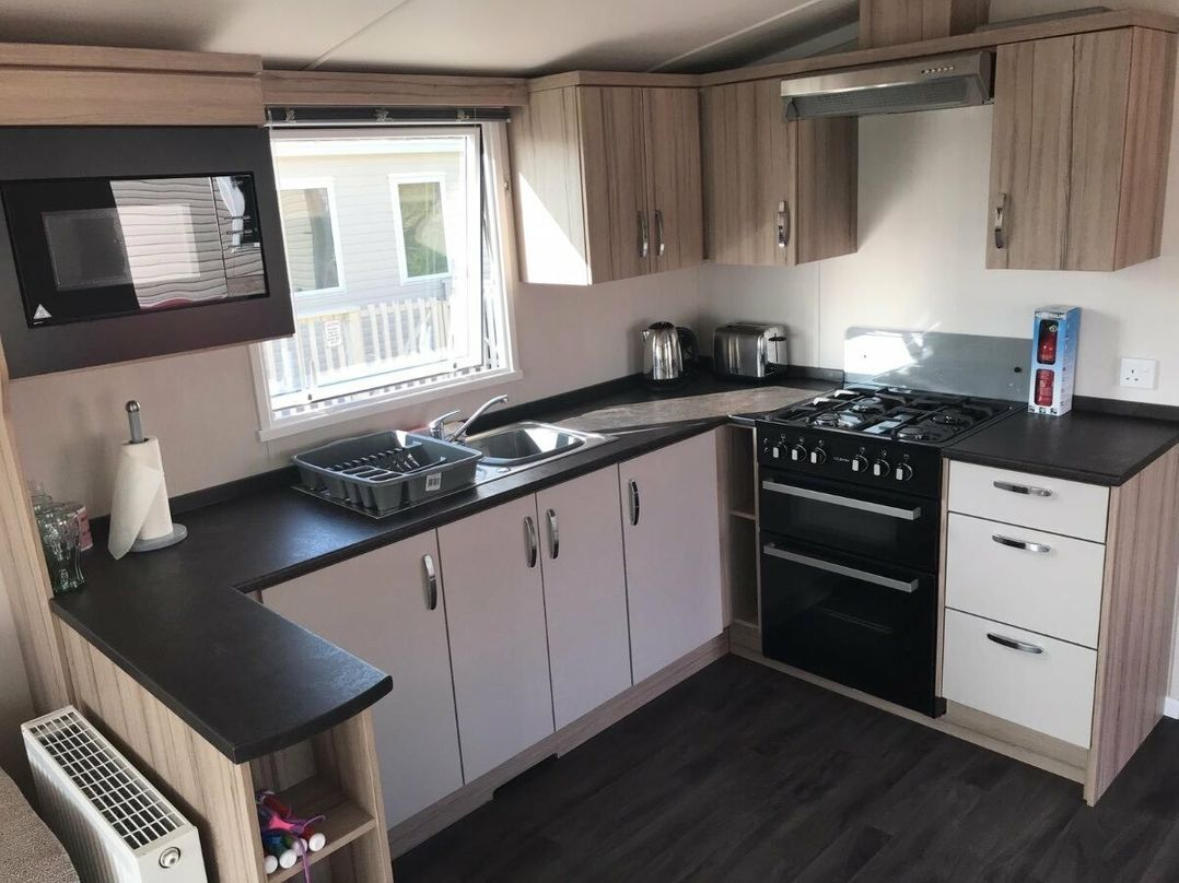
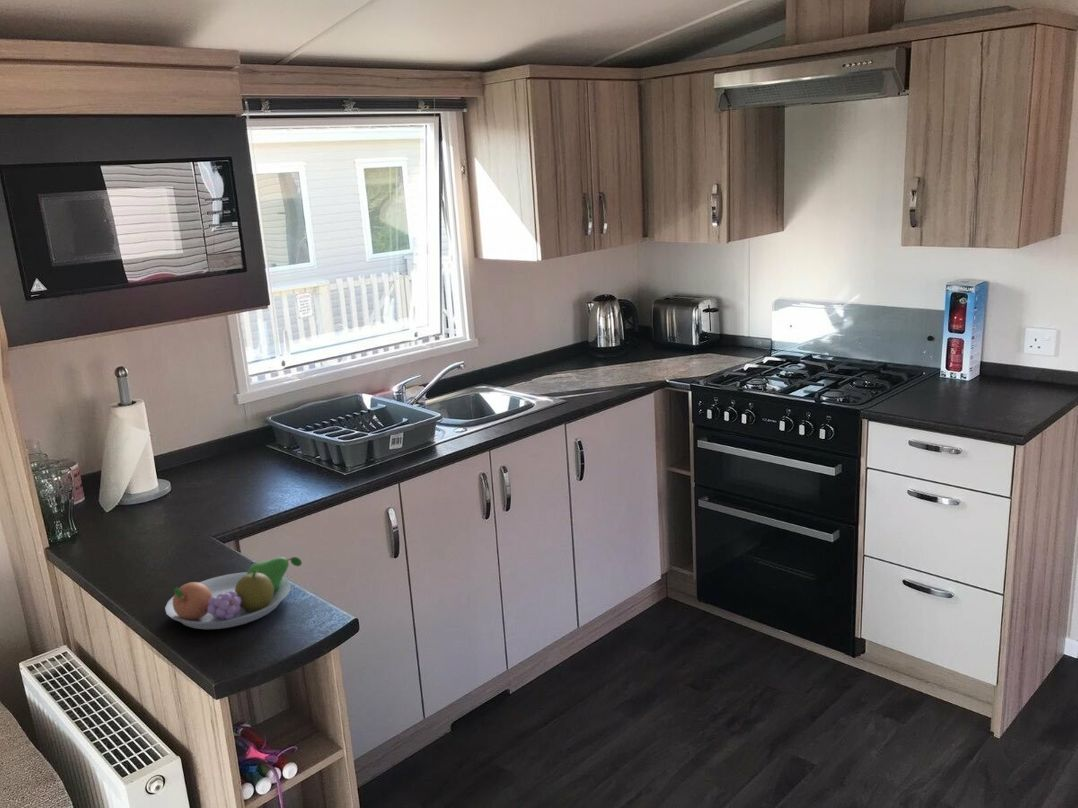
+ fruit bowl (233, 584)
